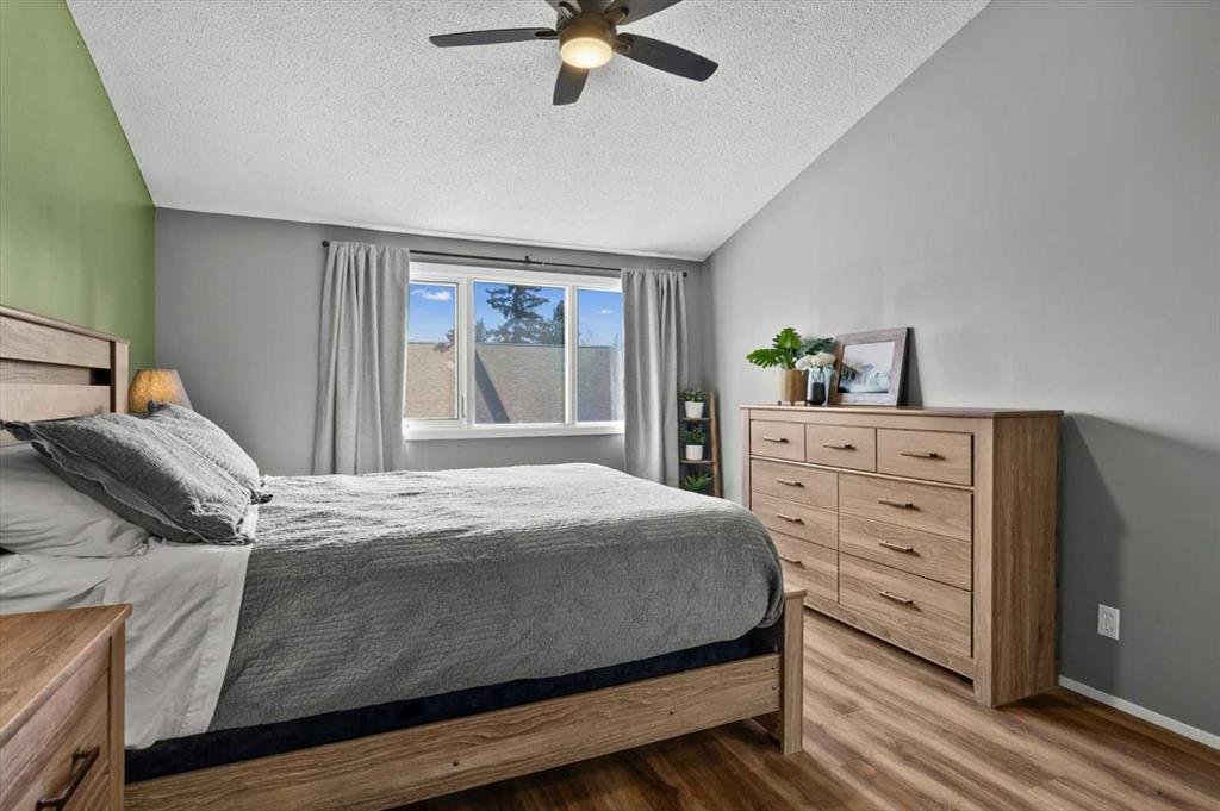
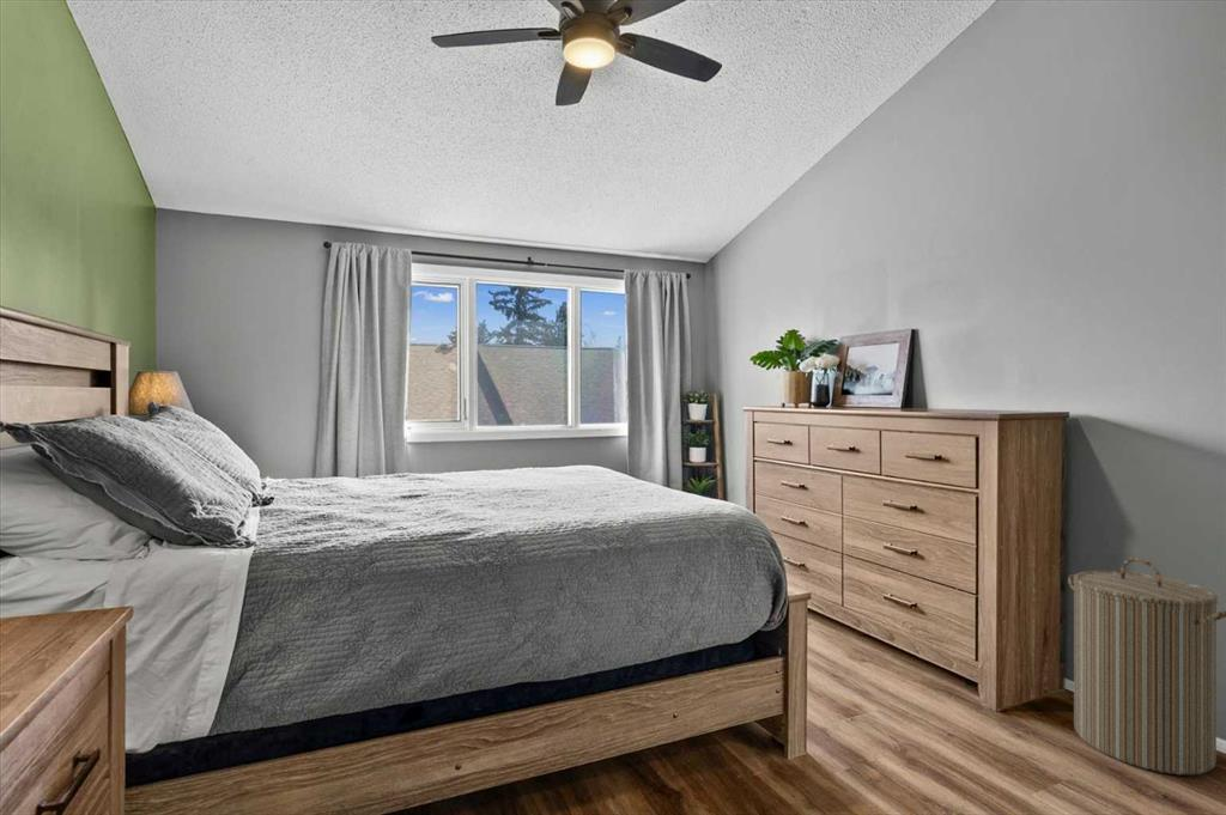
+ laundry hamper (1141, 651)
